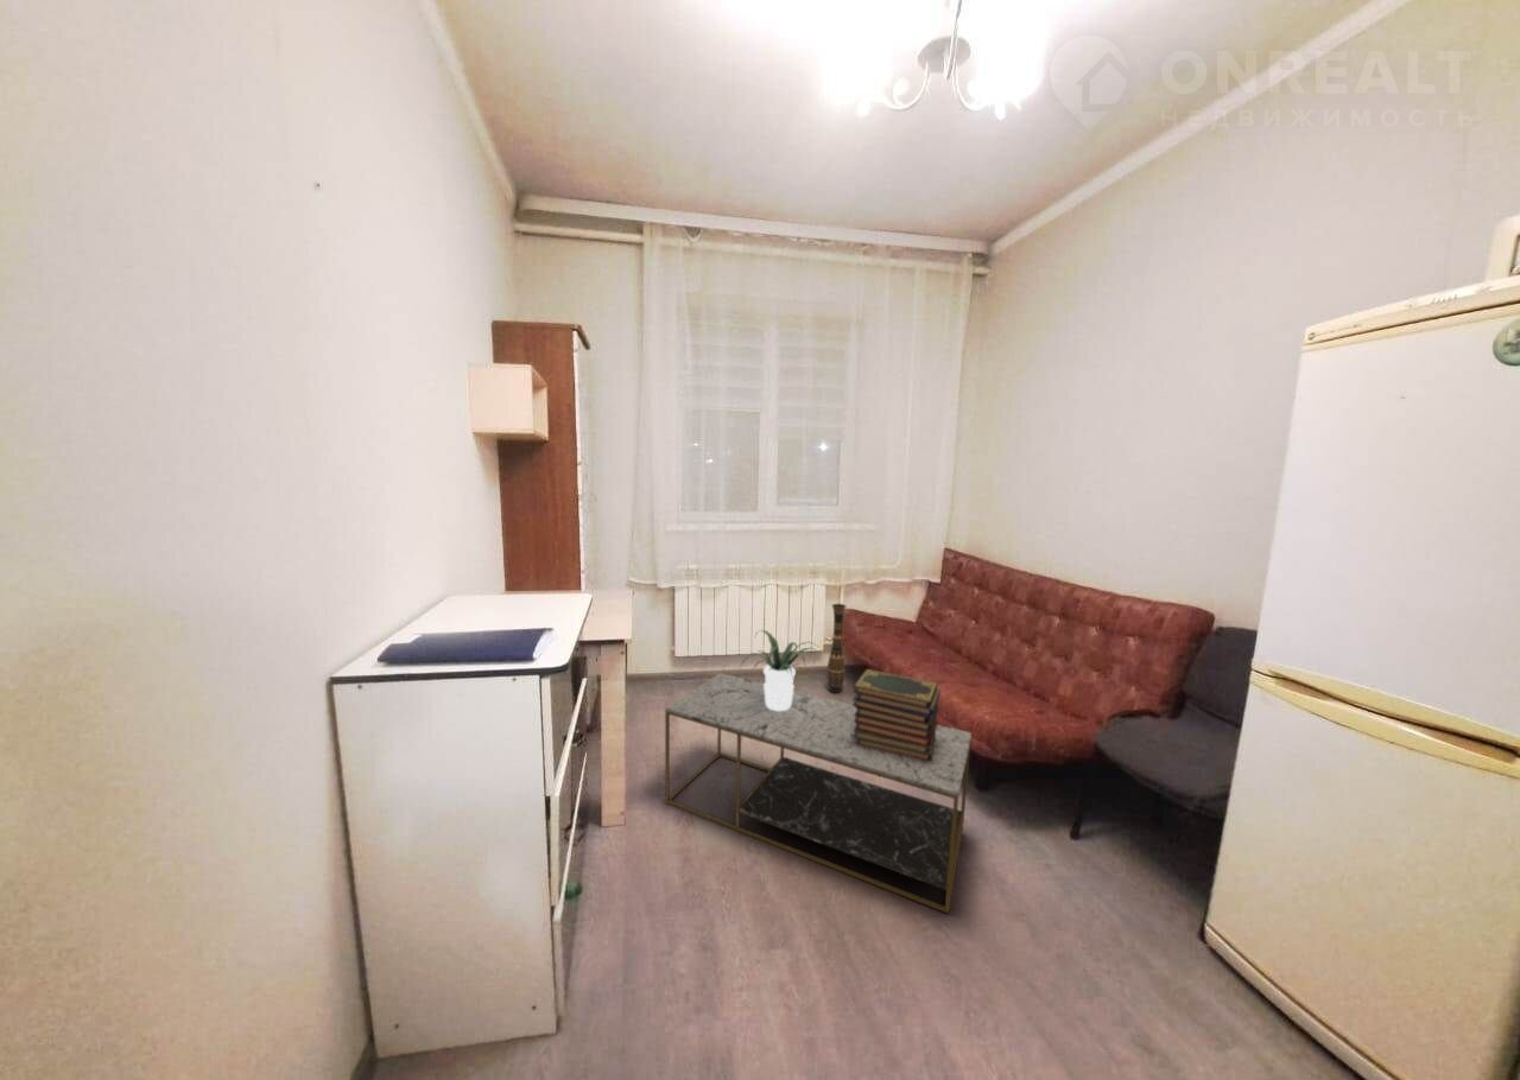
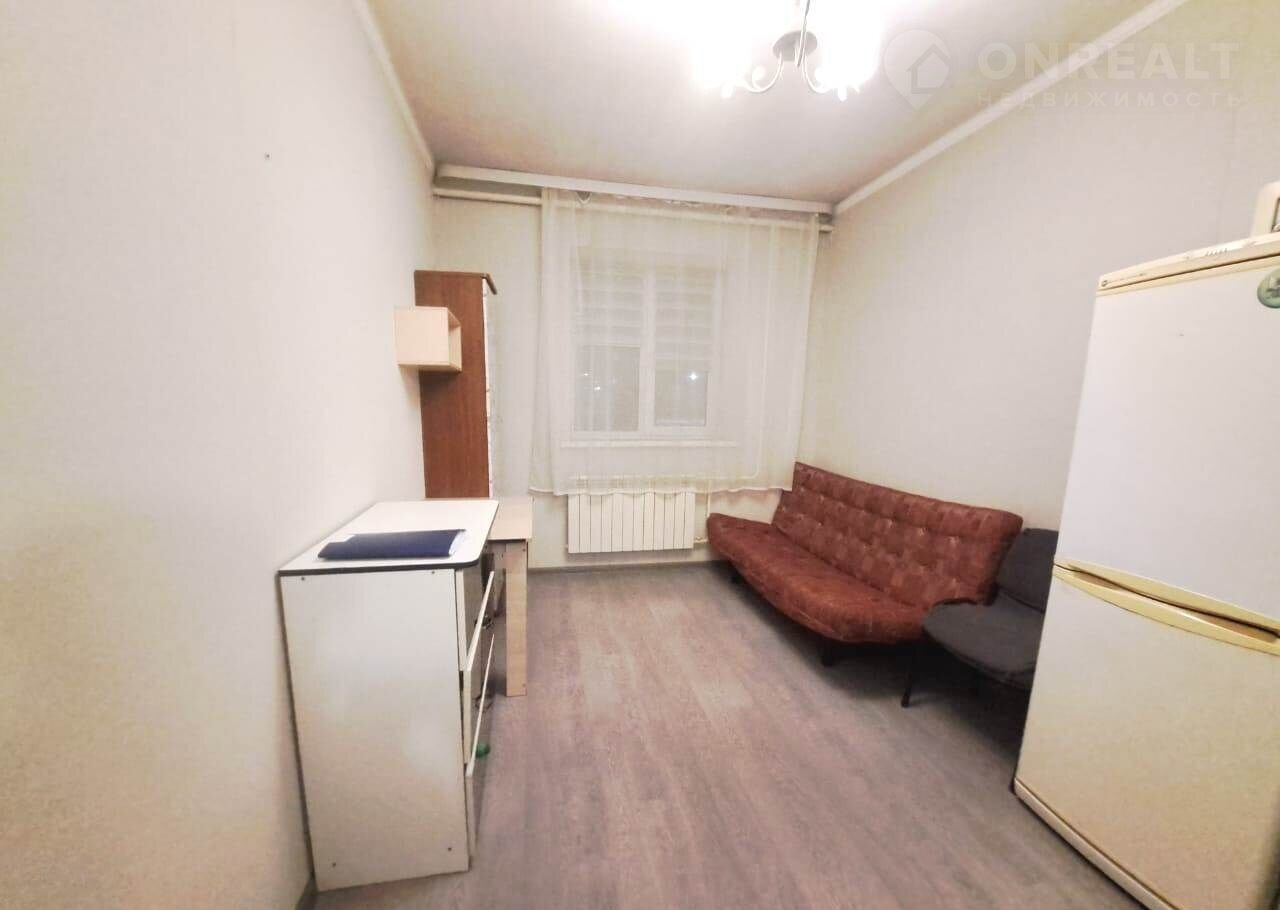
- coffee table (811, 769)
- decorative vase (836, 648)
- potted plant (778, 671)
- book stack (895, 712)
